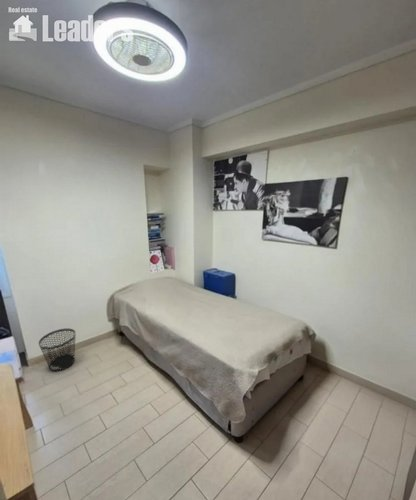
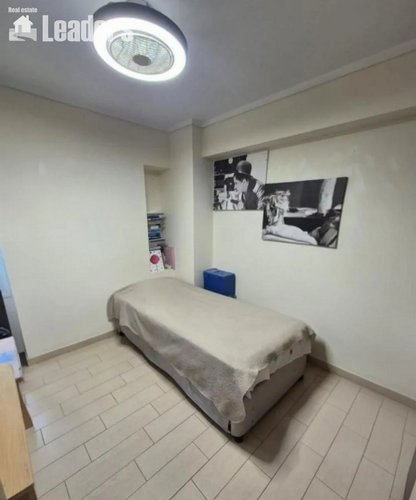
- wastebasket (60, 350)
